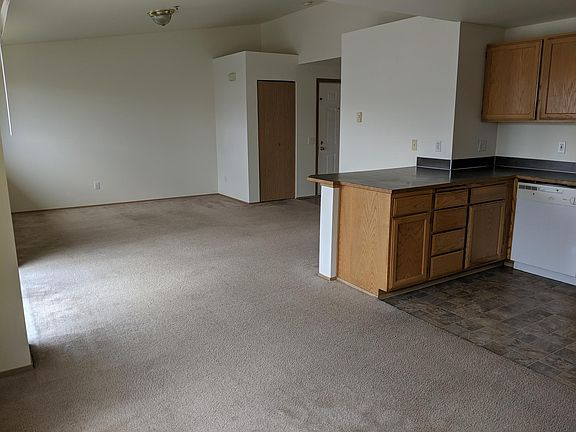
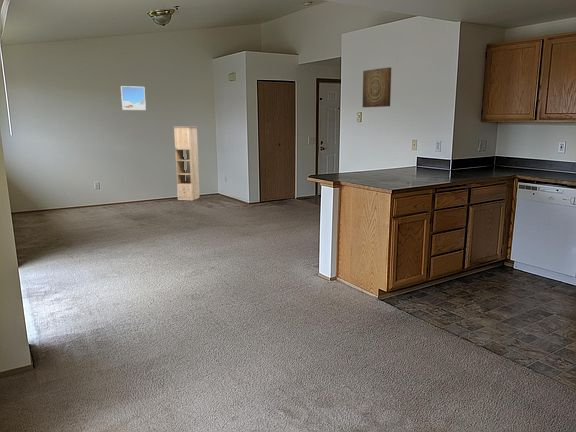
+ storage cabinet (187, 163)
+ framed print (133, 98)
+ wall art (376, 88)
